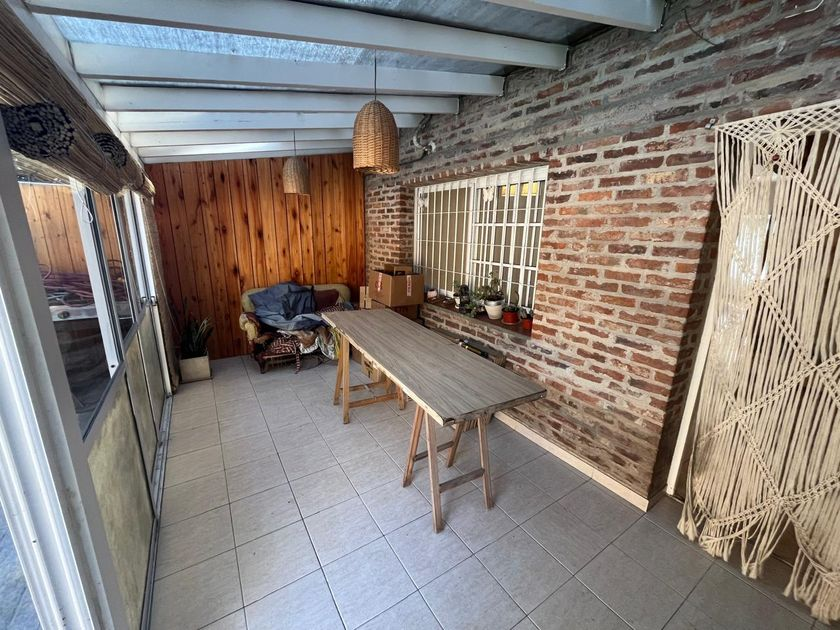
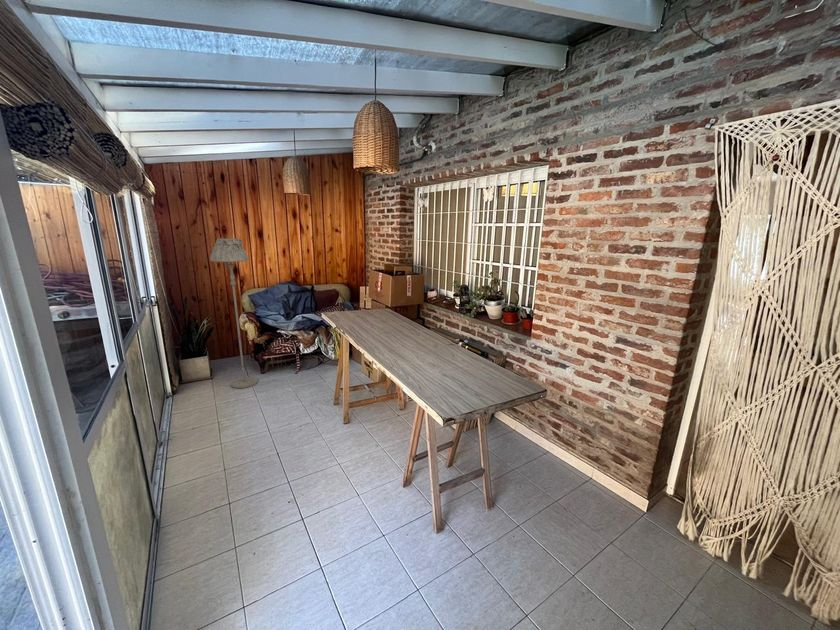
+ floor lamp (236, 314)
